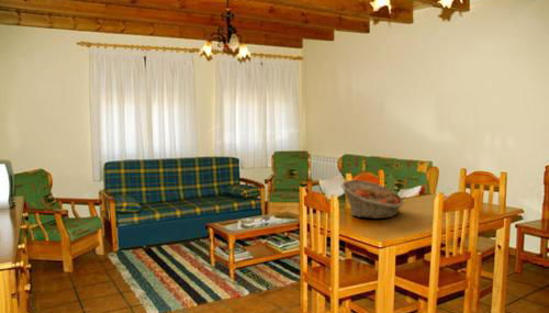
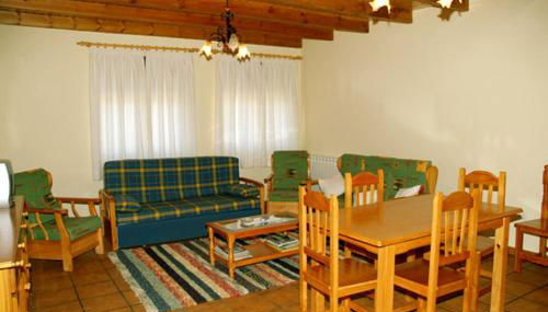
- fruit basket (371, 198)
